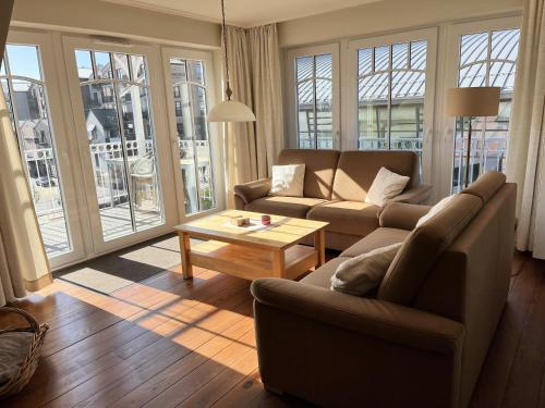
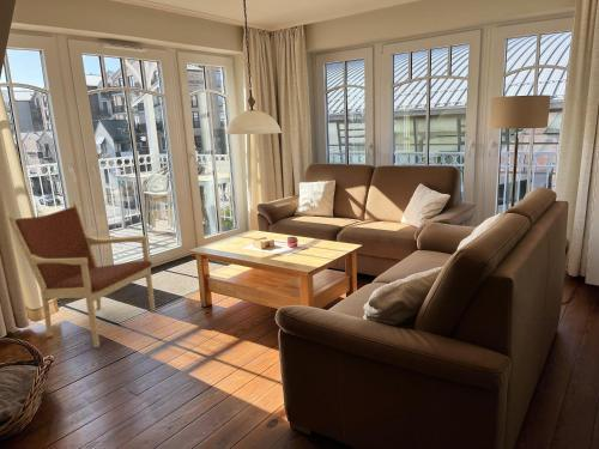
+ armchair (86, 267)
